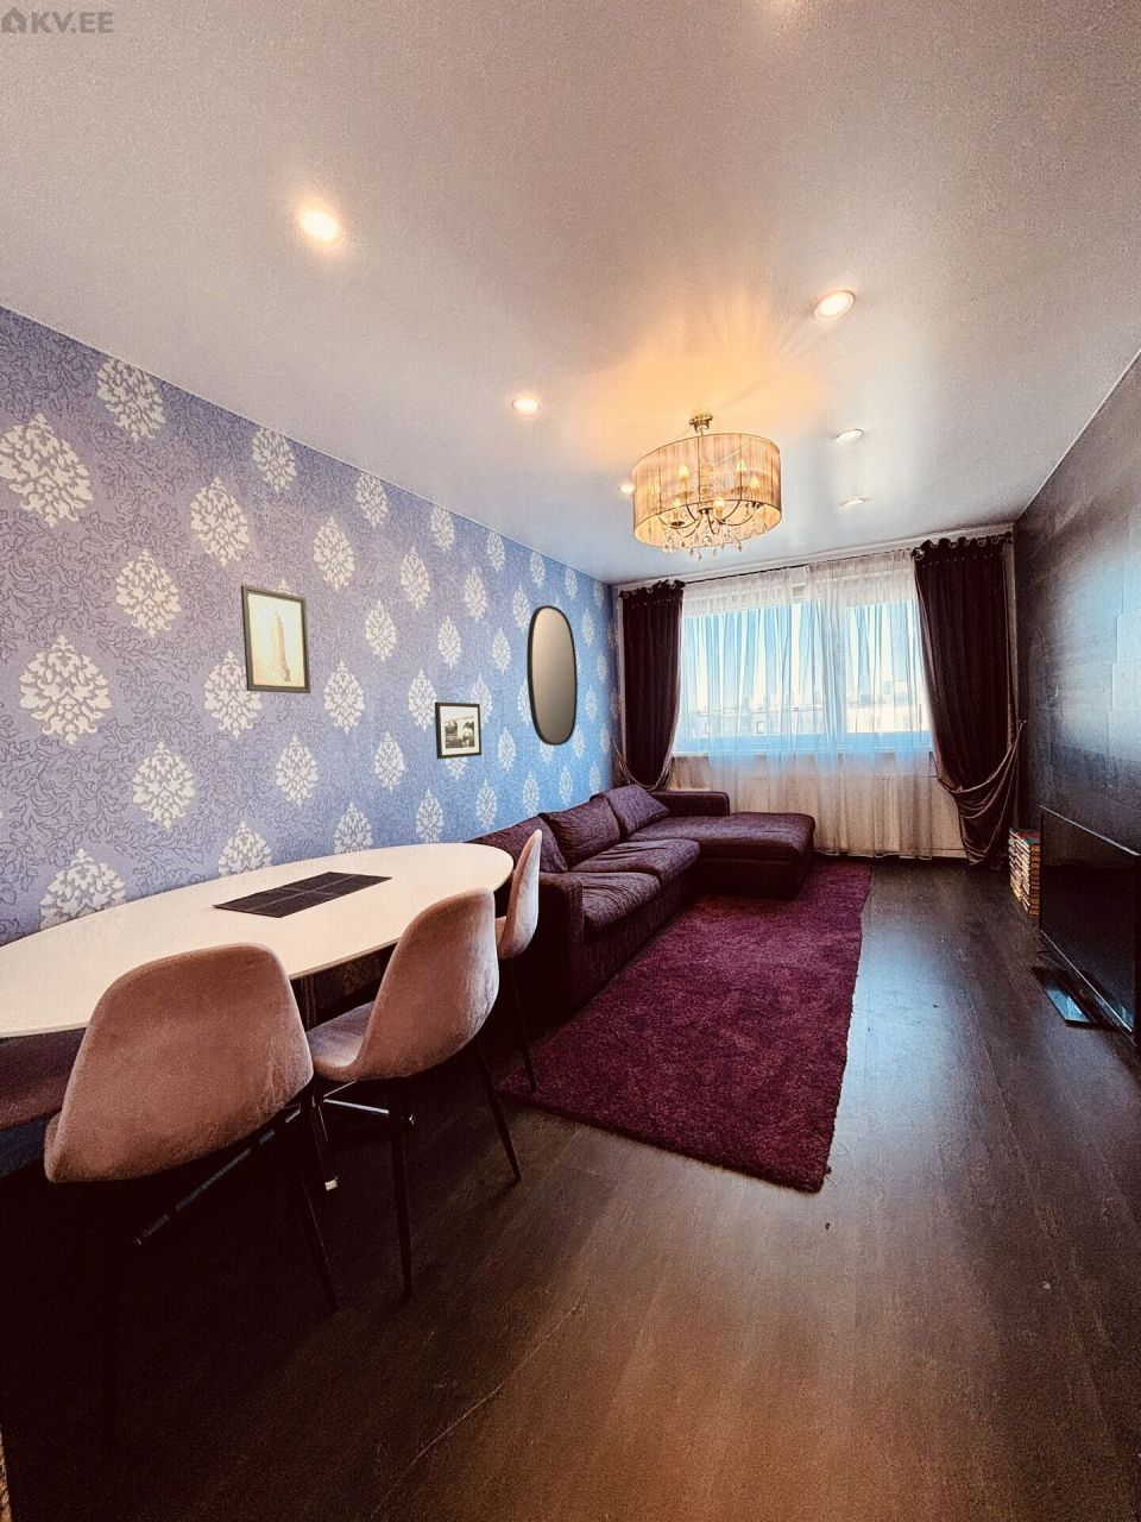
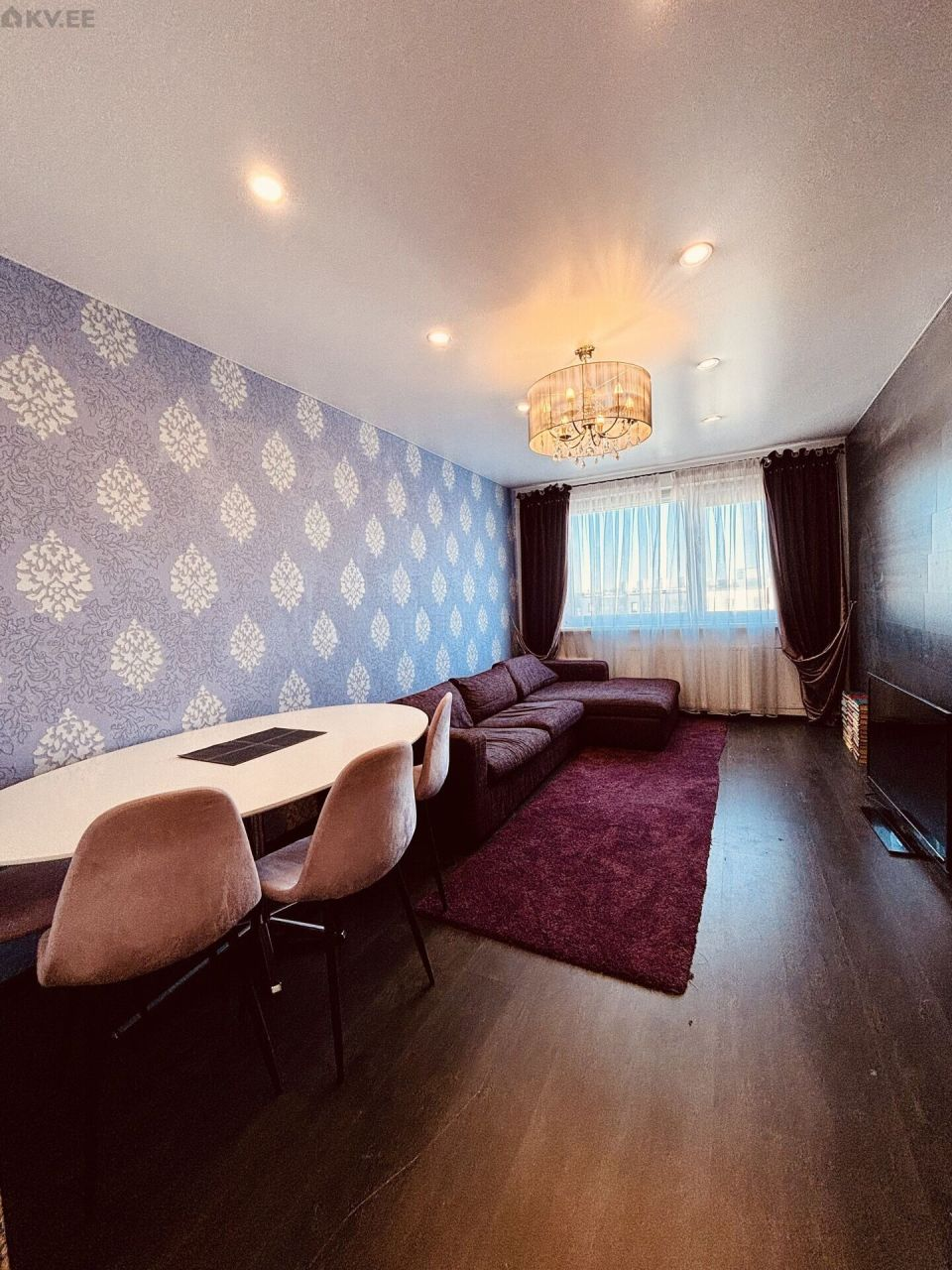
- picture frame (459, 730)
- home mirror (554, 676)
- wall art (277, 642)
